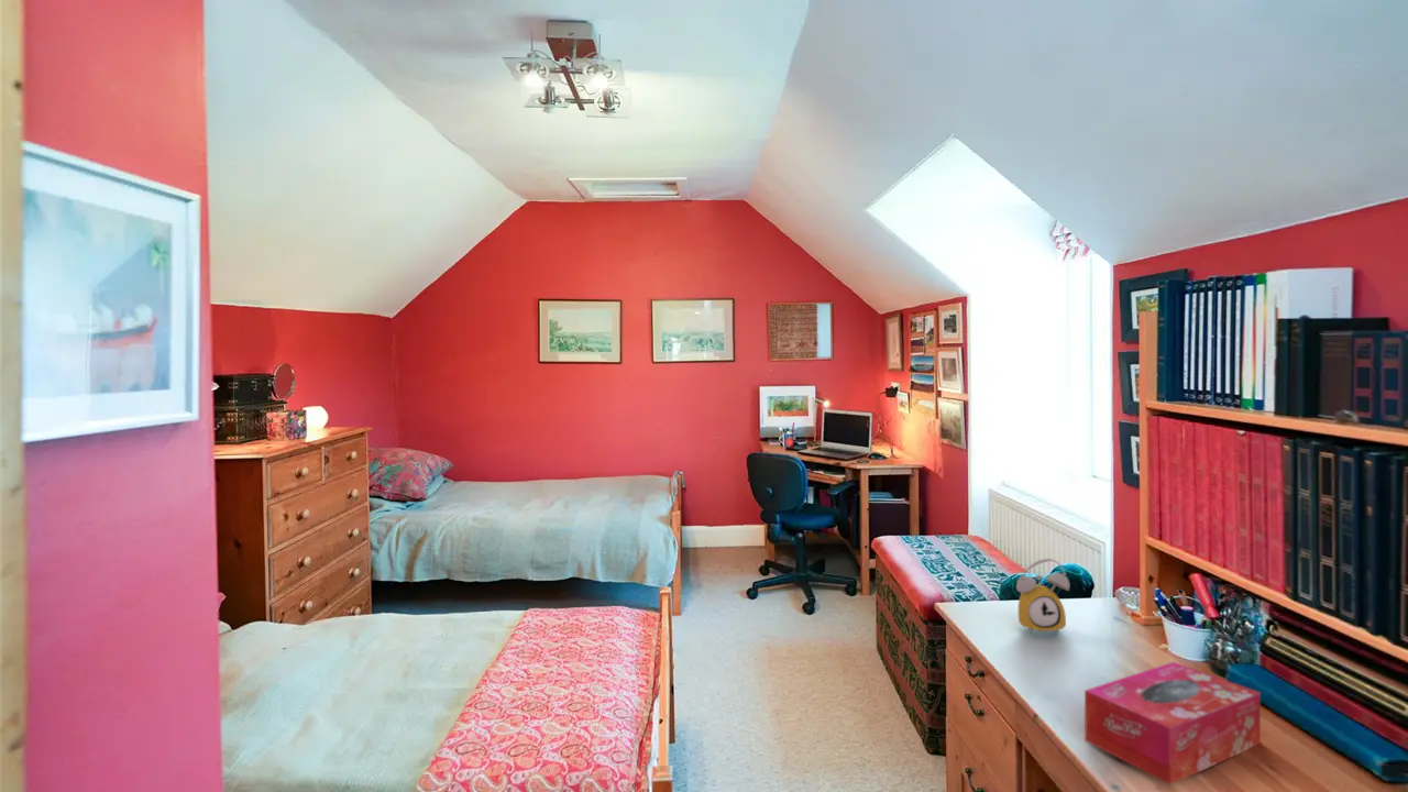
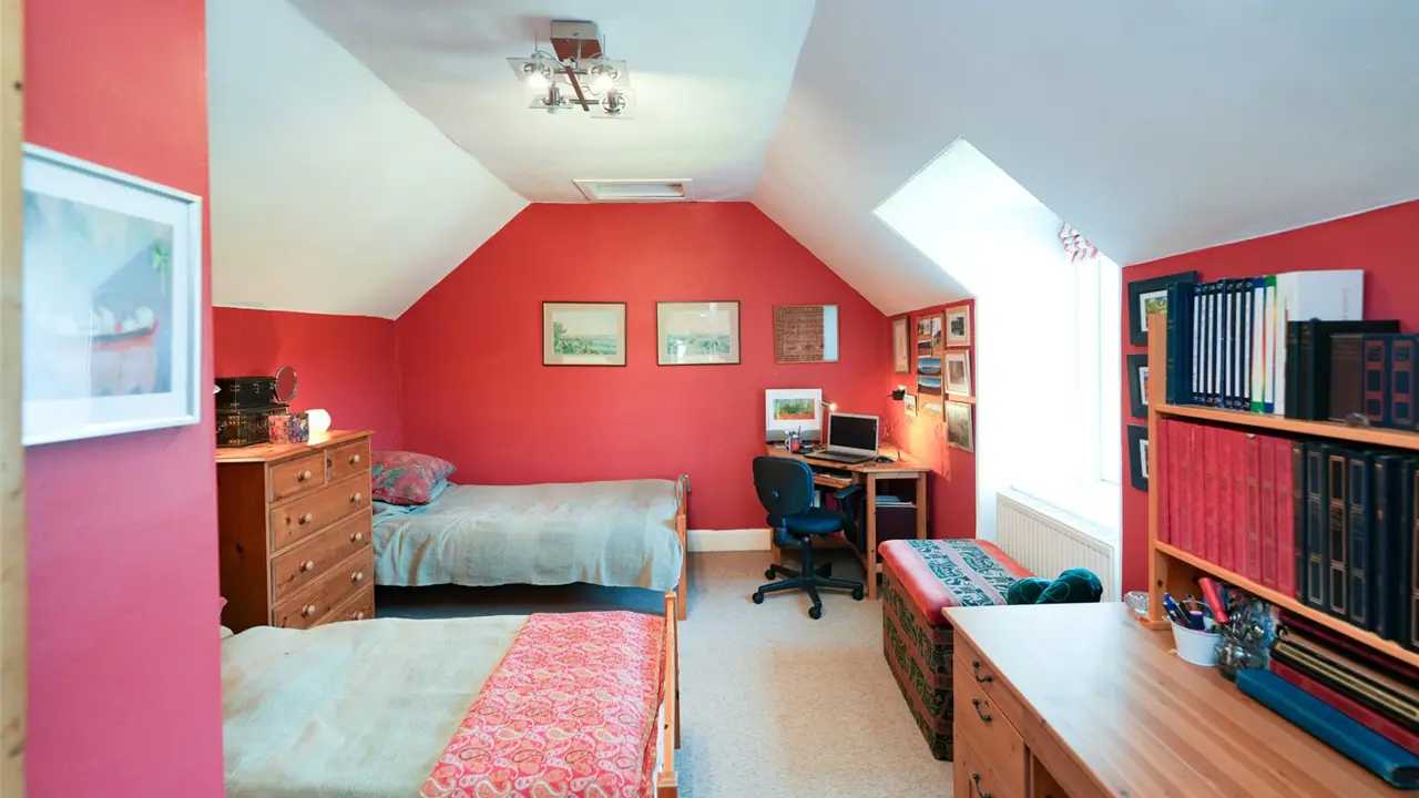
- alarm clock (1040, 592)
- tissue box (1172, 716)
